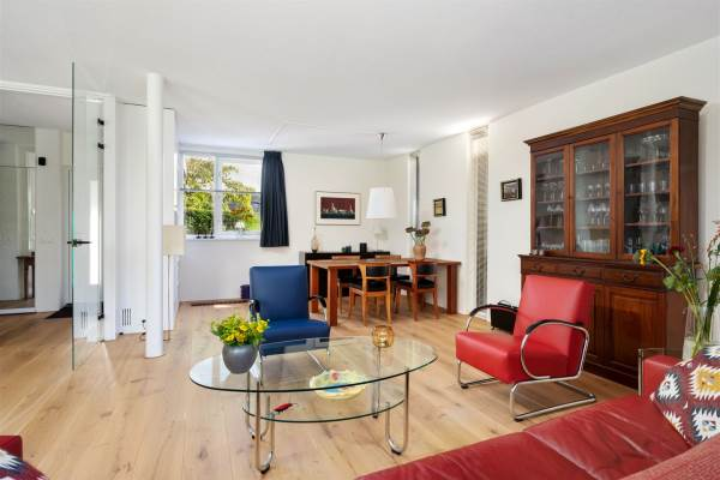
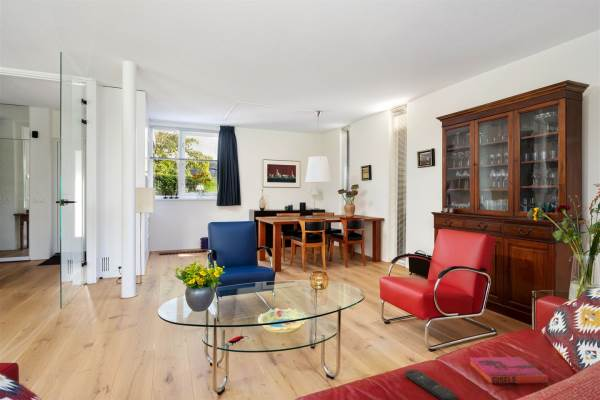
+ hardback book (506, 369)
+ remote control (429, 384)
